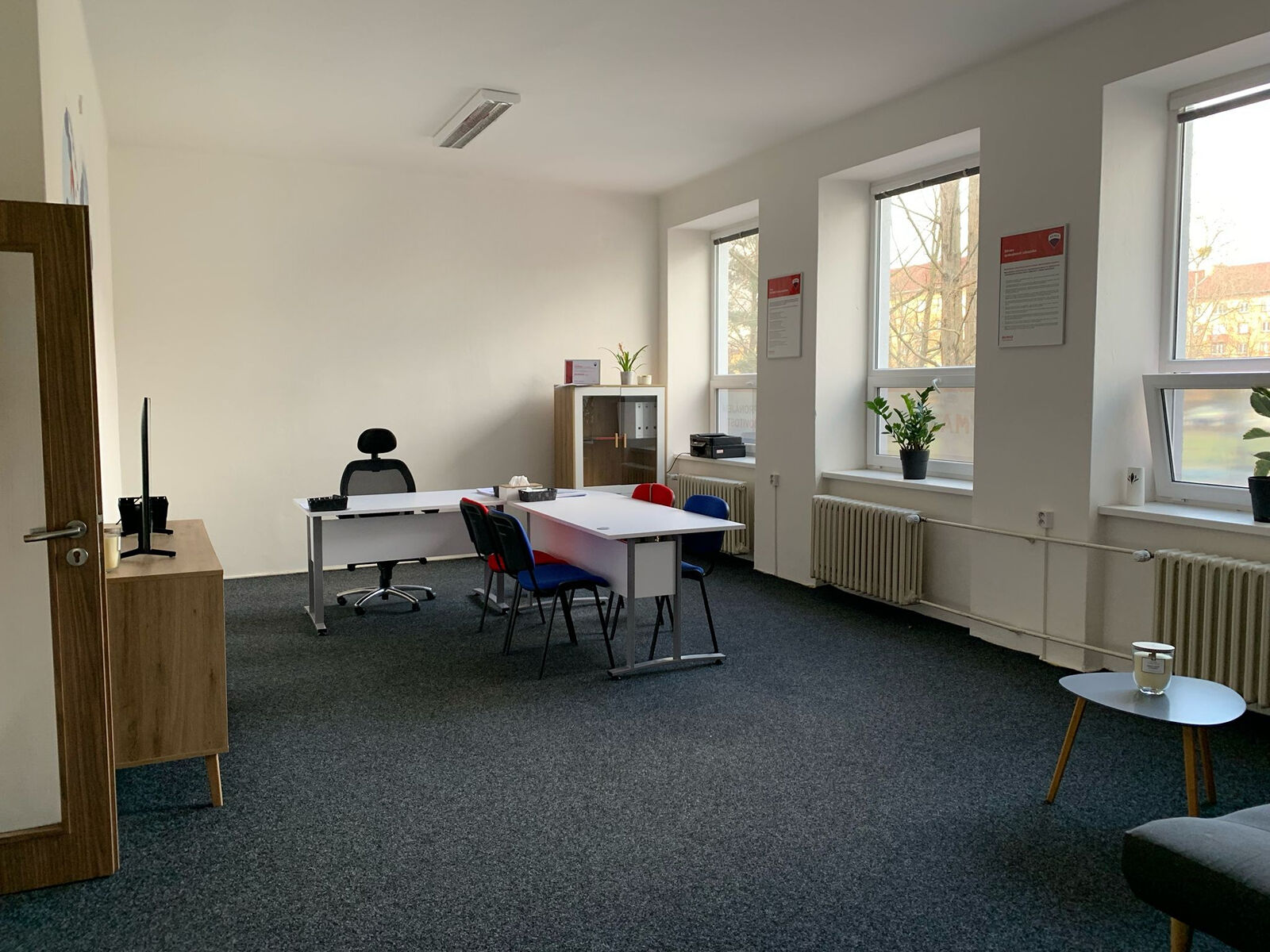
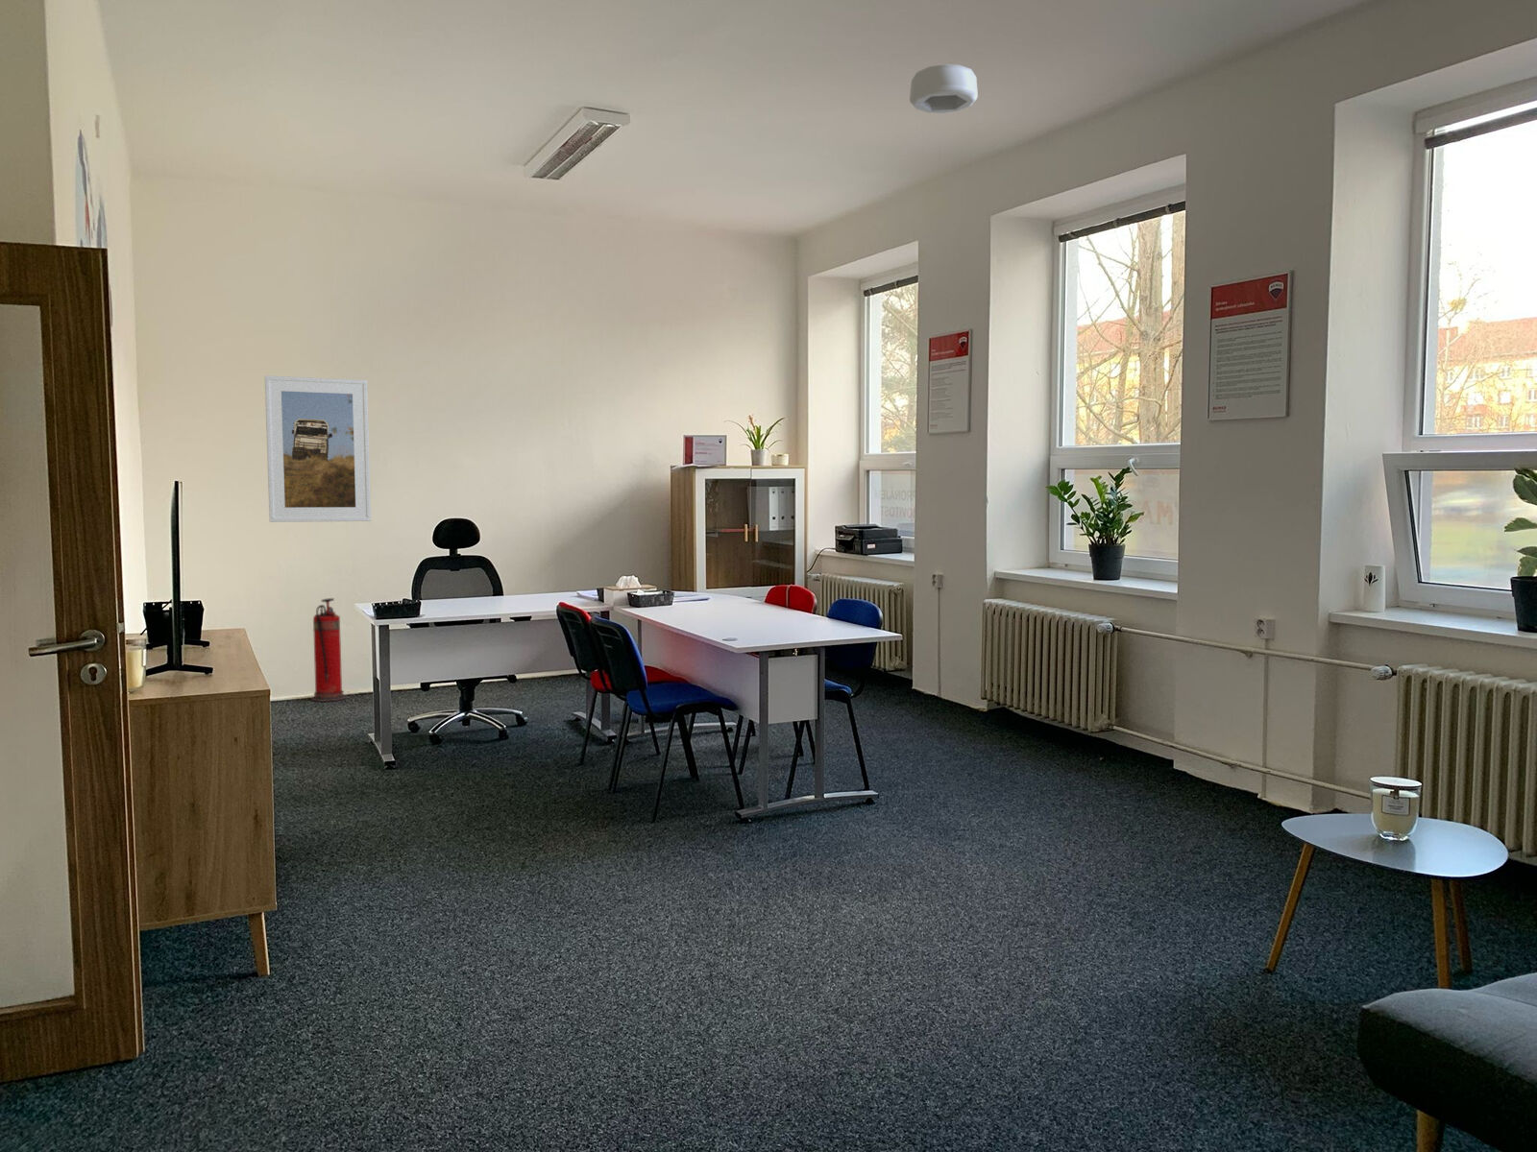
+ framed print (320, 449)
+ ceiling light (943, 88)
+ fire extinguisher (328, 649)
